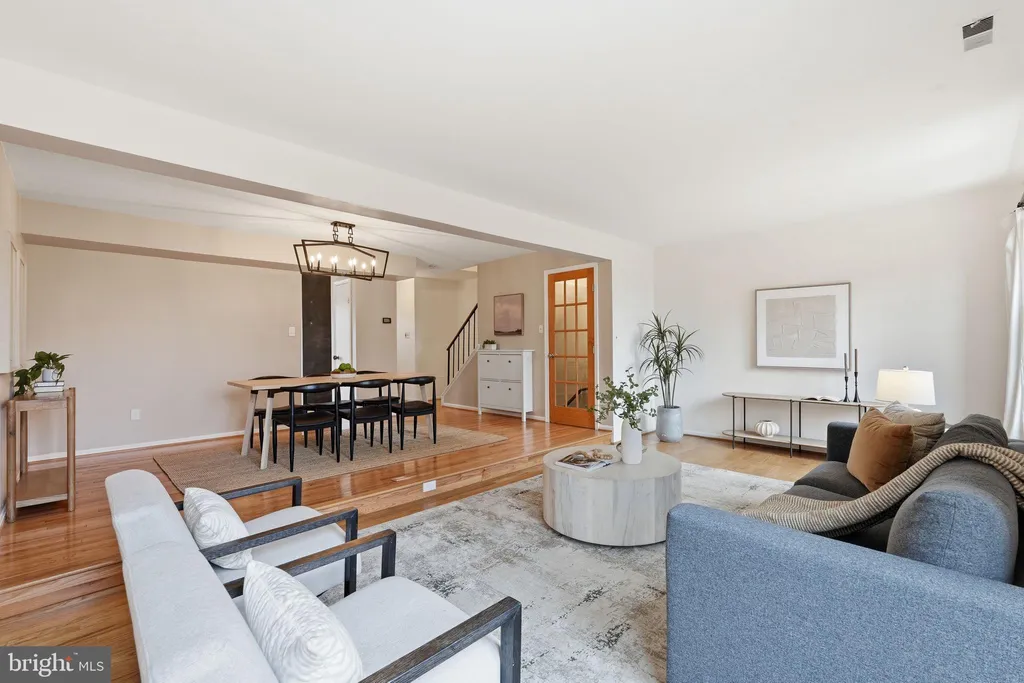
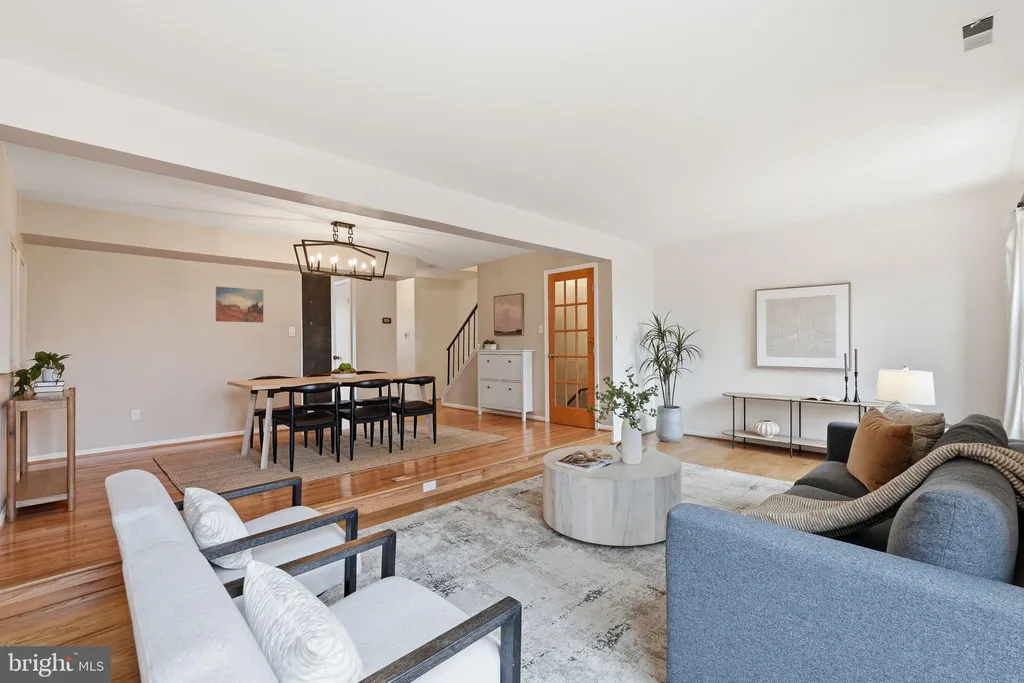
+ wall art (240, 305)
